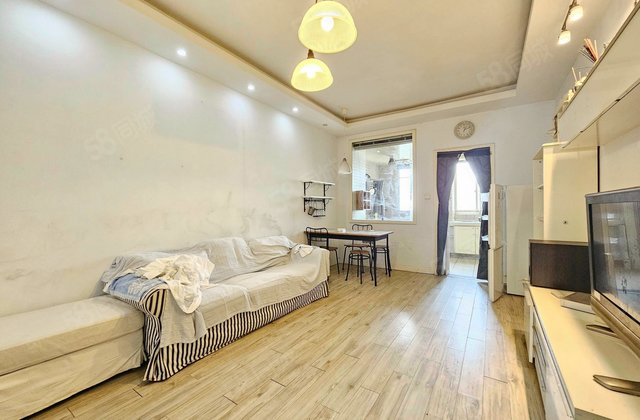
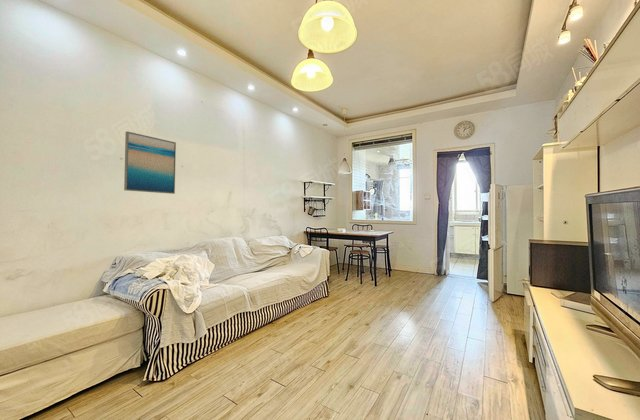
+ wall art (151, 164)
